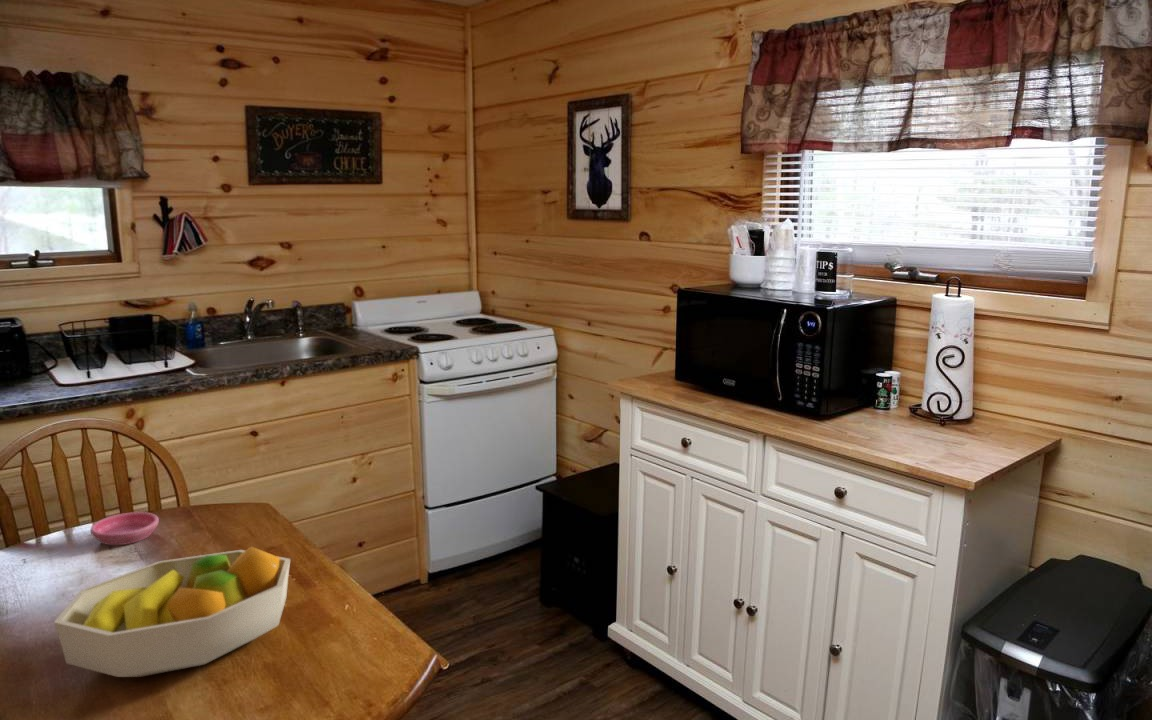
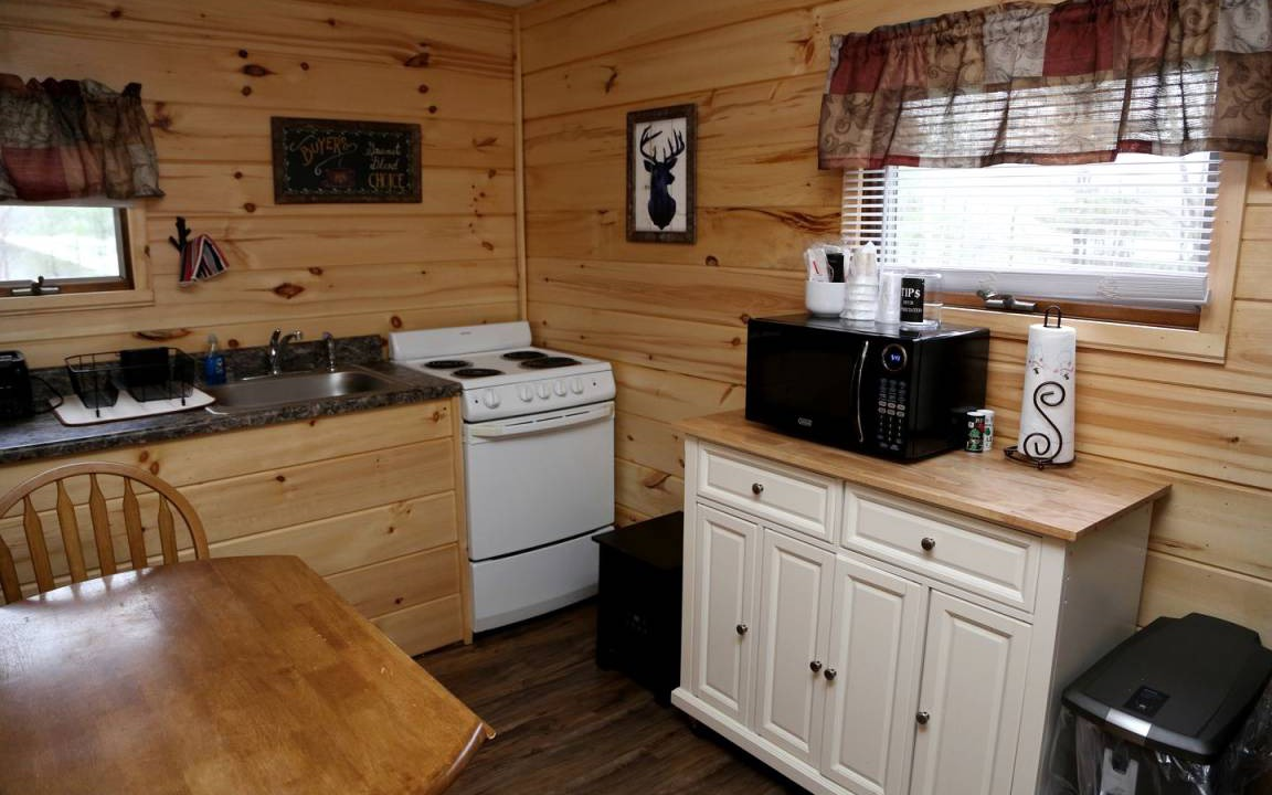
- saucer (125, 529)
- fruit bowl (183, 602)
